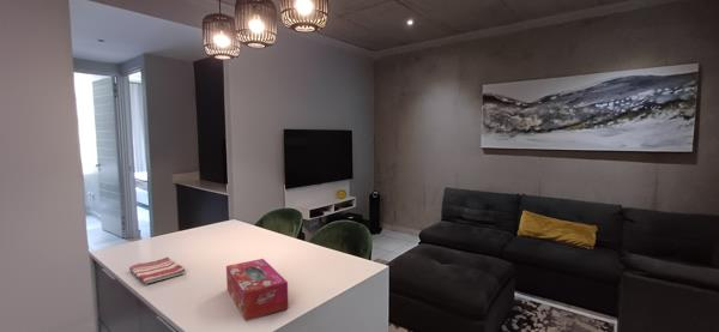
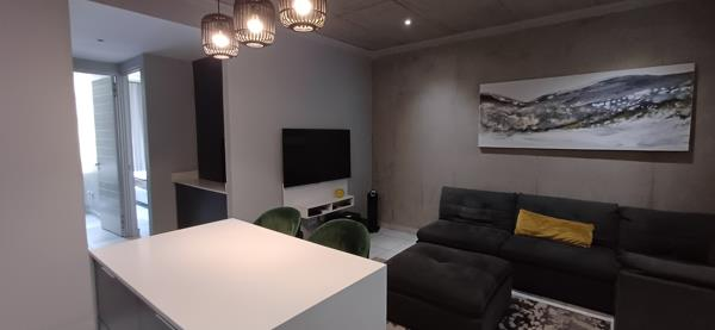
- tissue box (255, 285)
- dish towel (157, 268)
